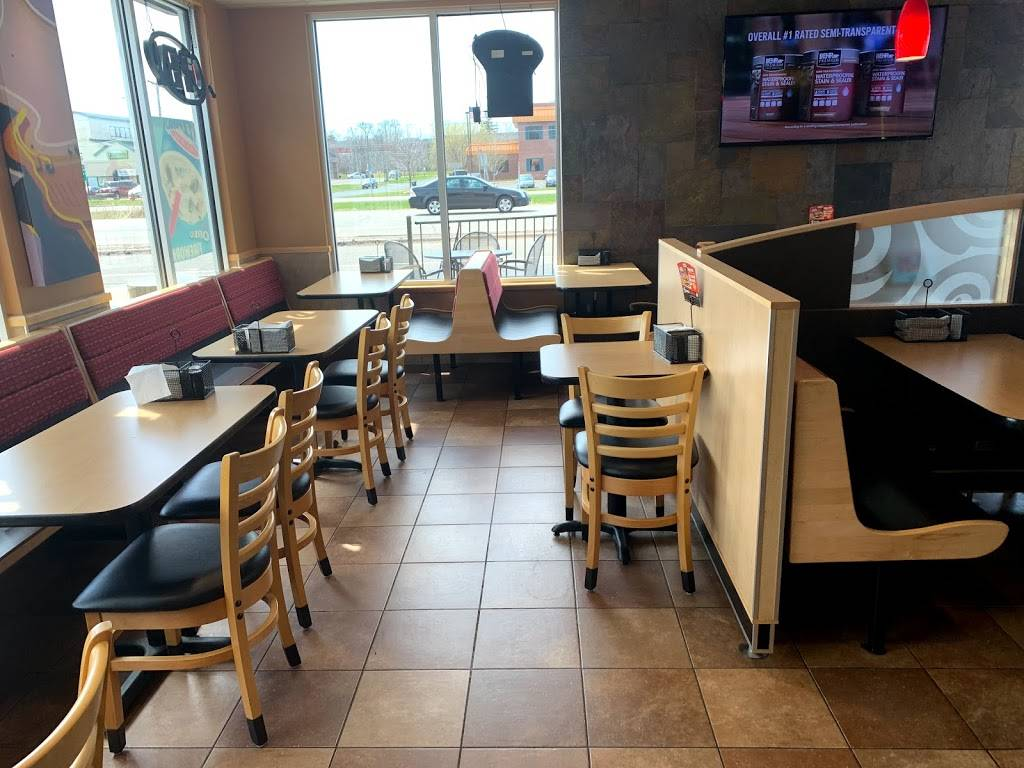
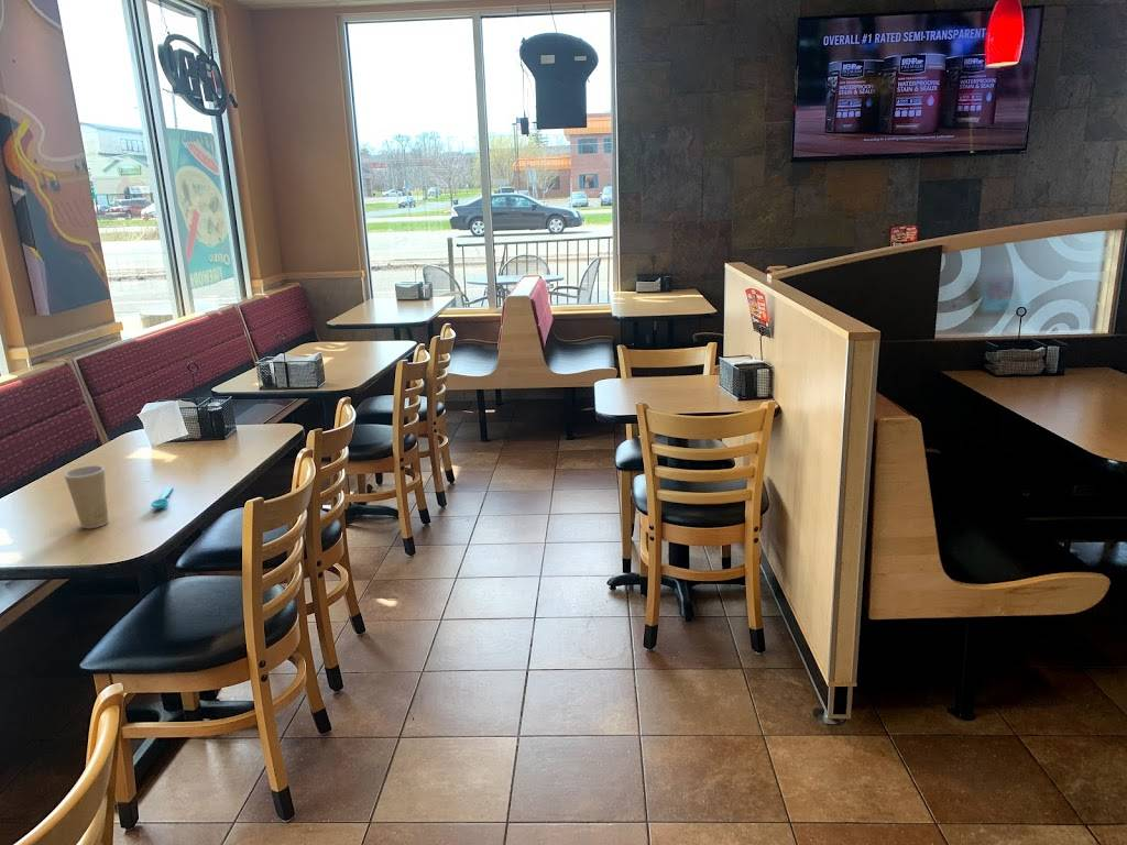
+ paper cup (89, 497)
+ spoon (163, 496)
